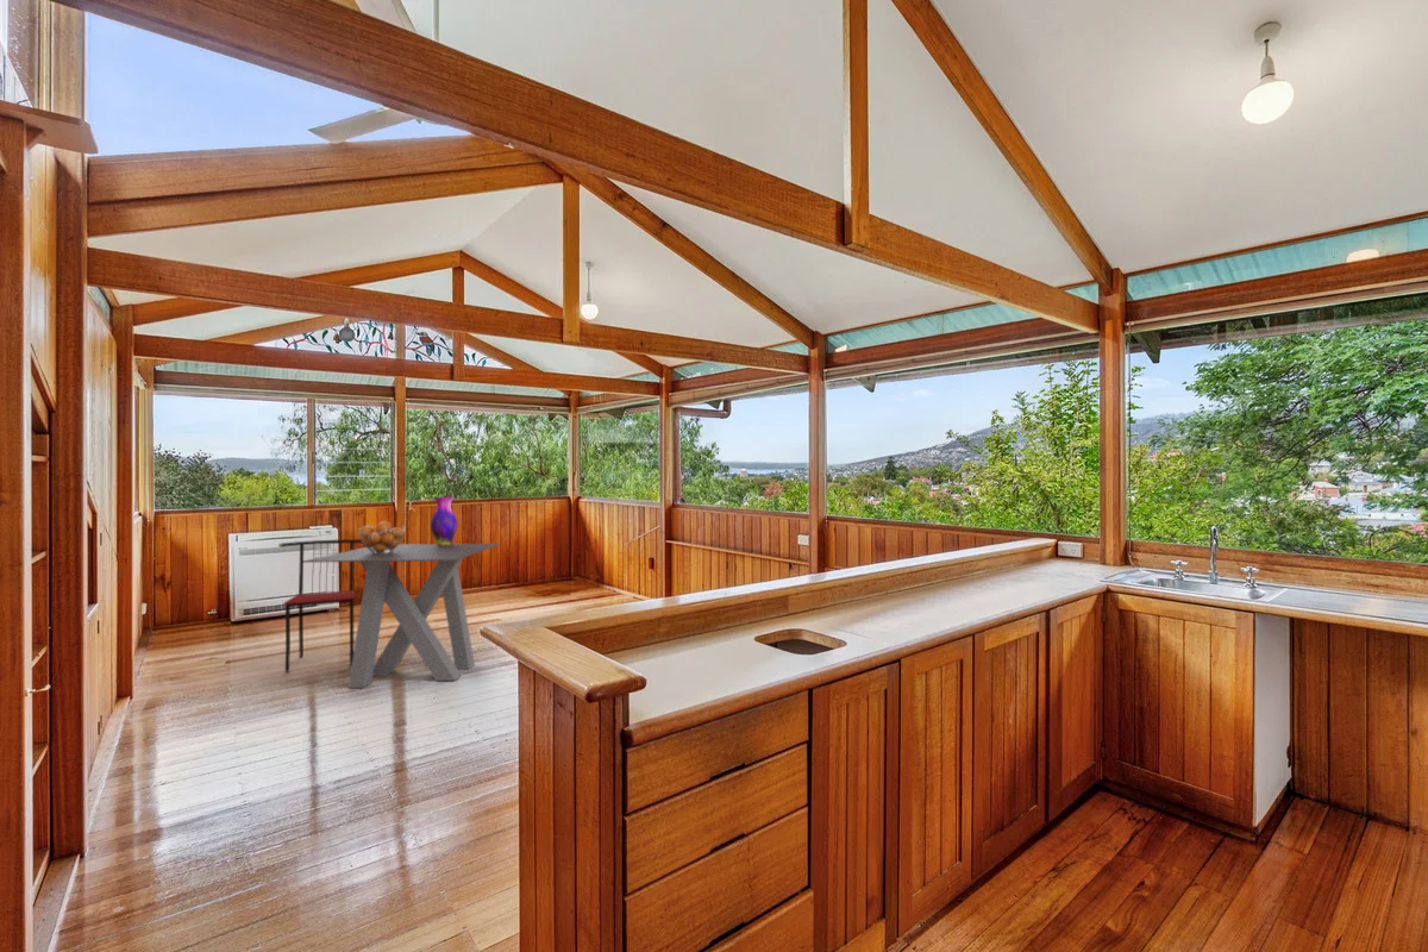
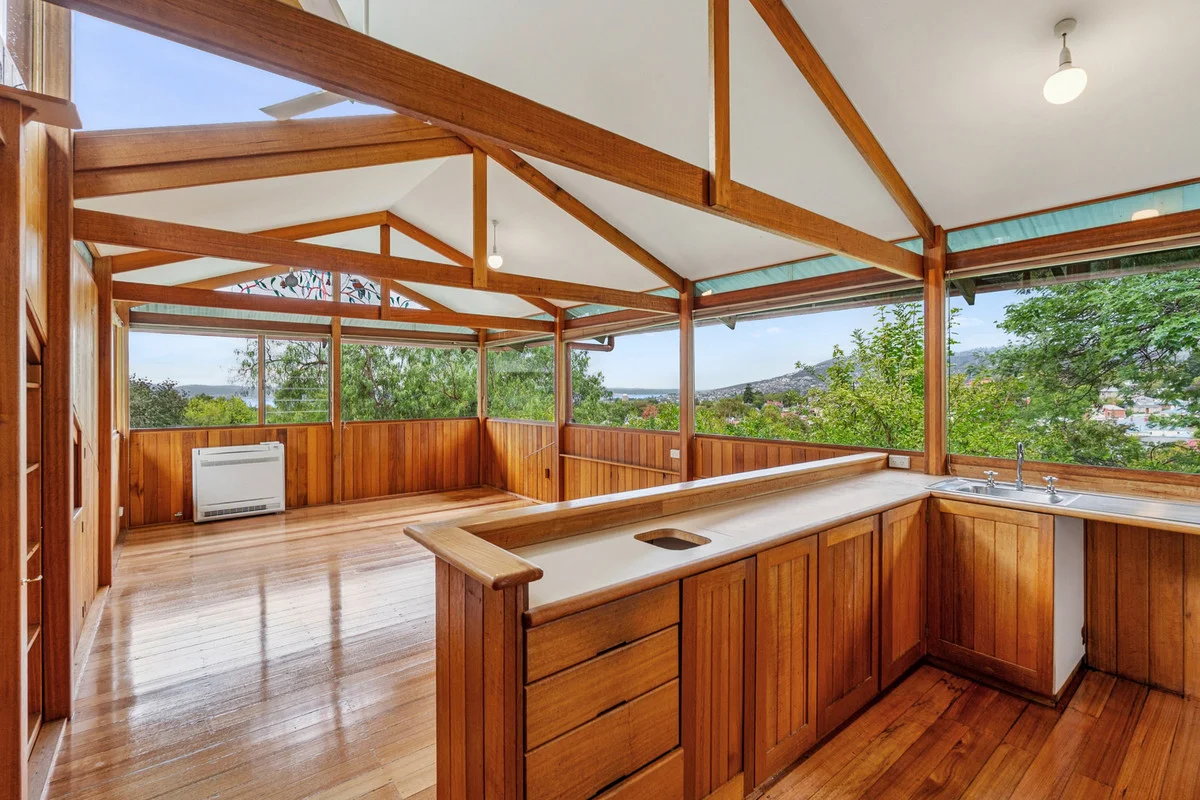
- vase (444, 520)
- chair (324, 601)
- fruit basket (381, 537)
- dining table (413, 613)
